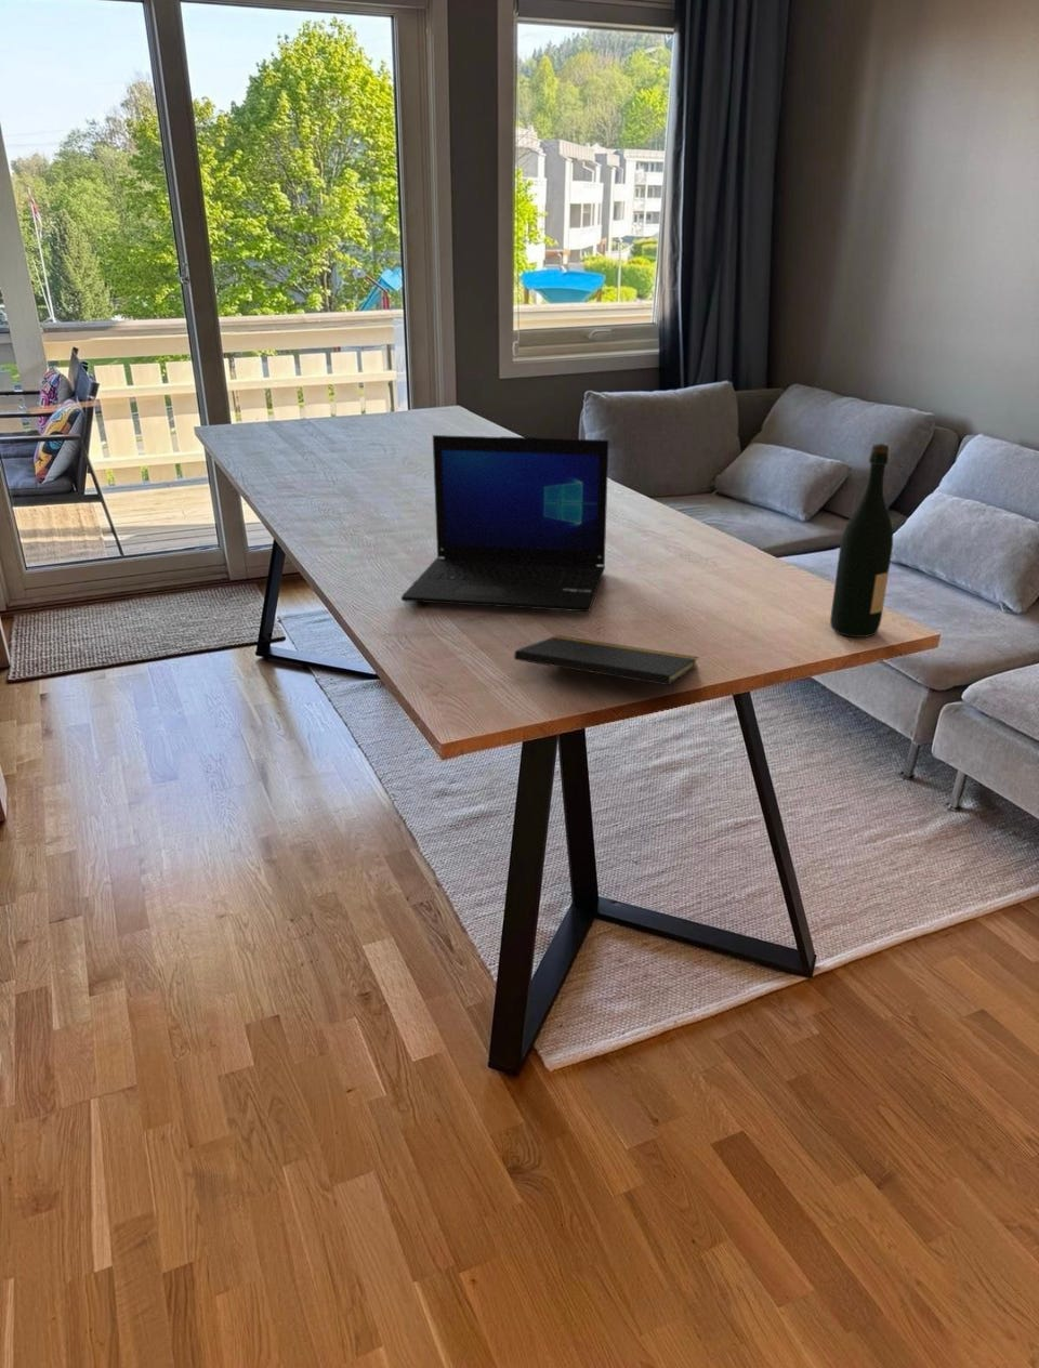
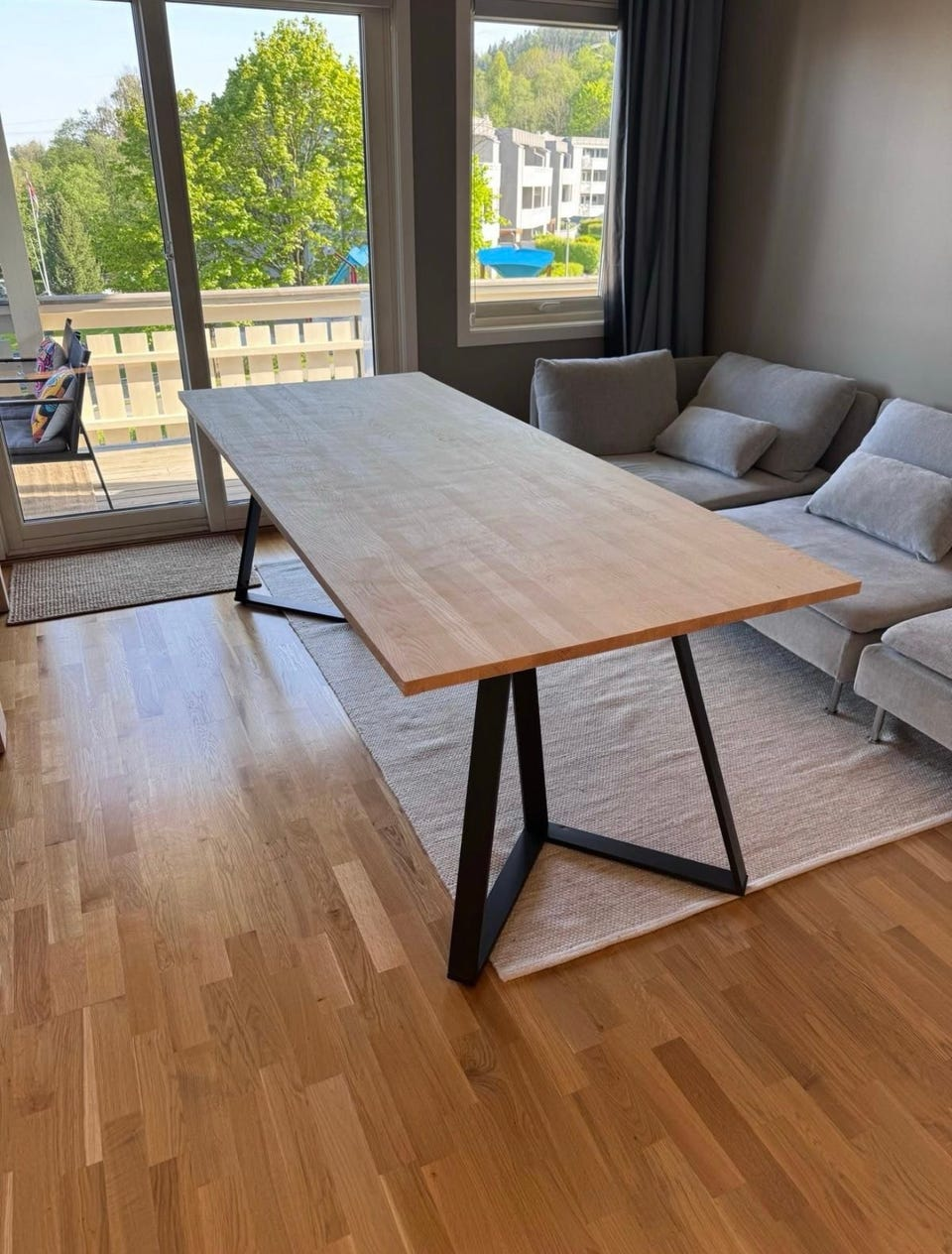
- wine bottle (867, 540)
- notepad (608, 658)
- laptop (506, 519)
